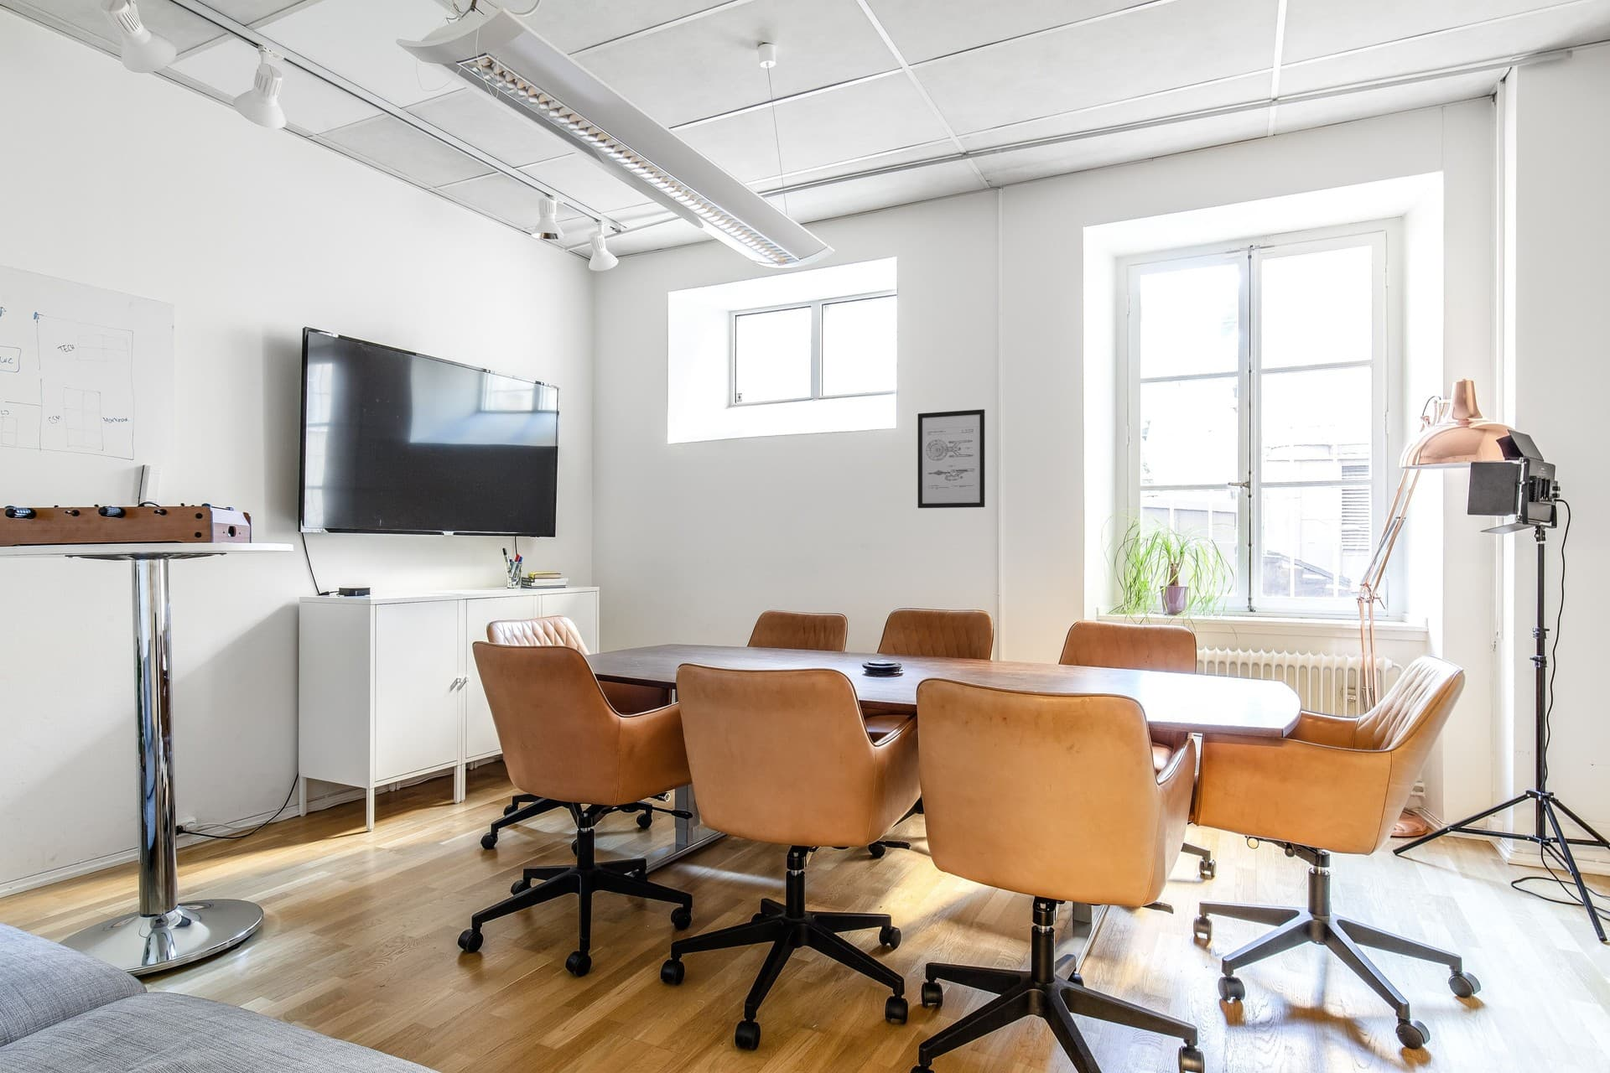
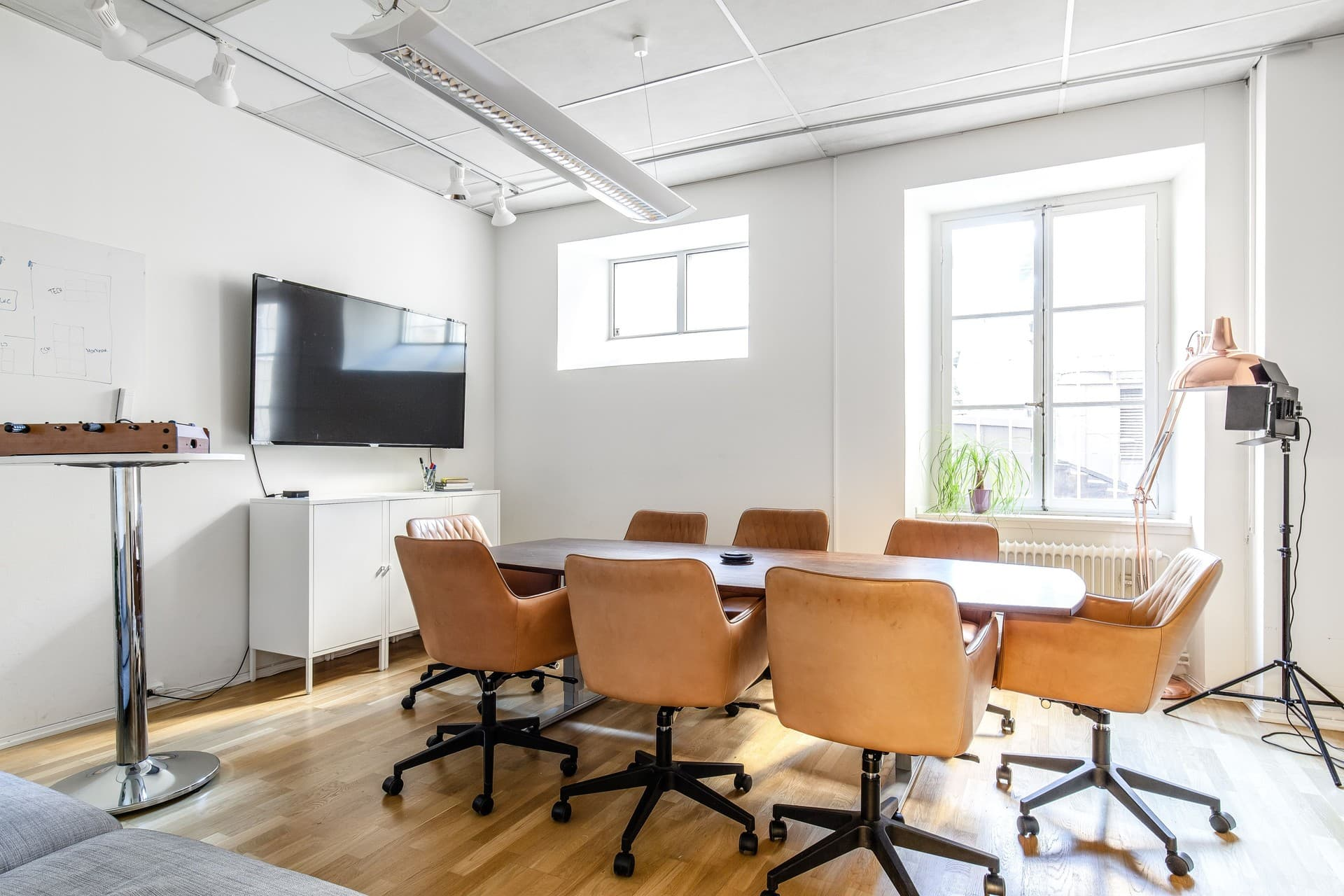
- wall art (950, 460)
